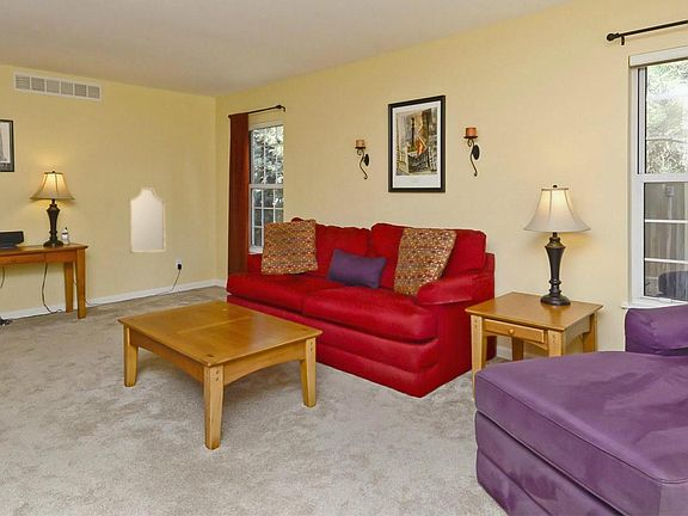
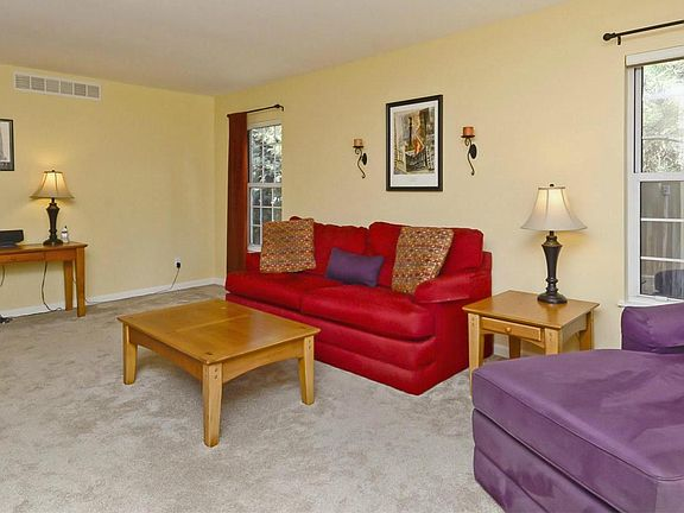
- home mirror (147, 220)
